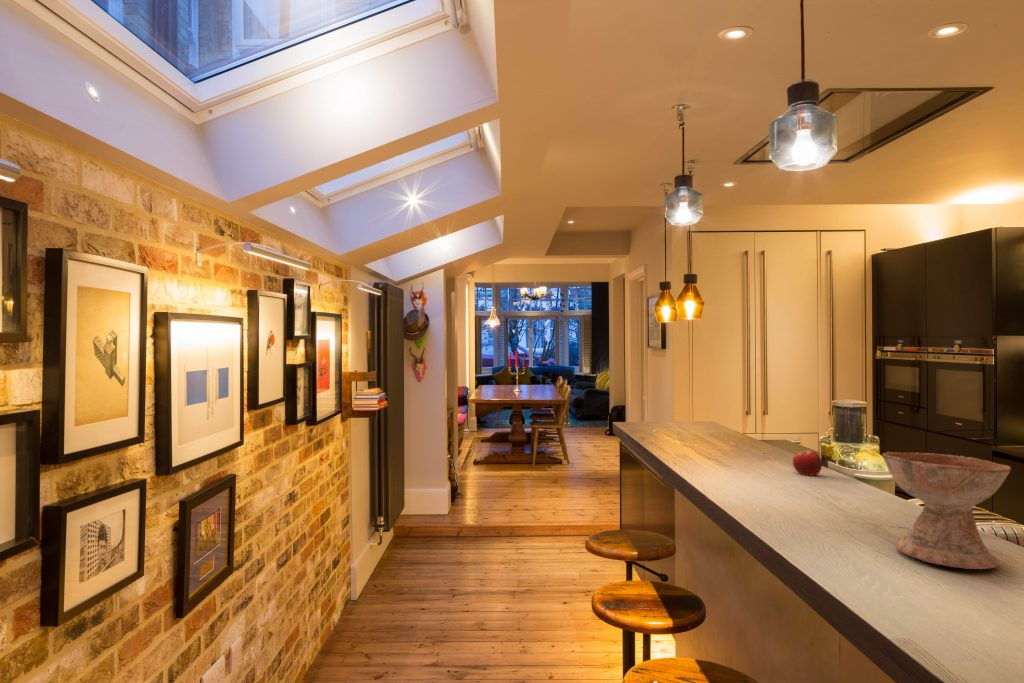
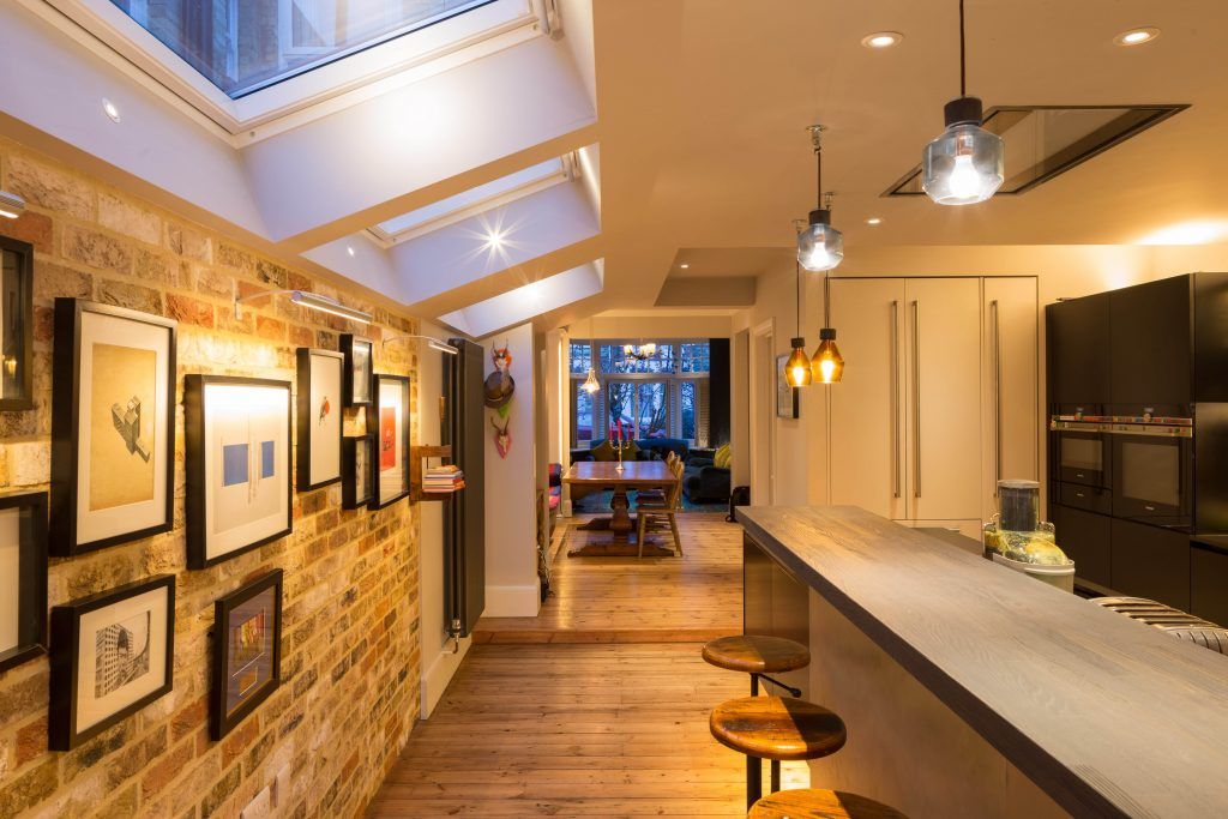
- fruit (807, 462)
- ceramic bowl (943, 505)
